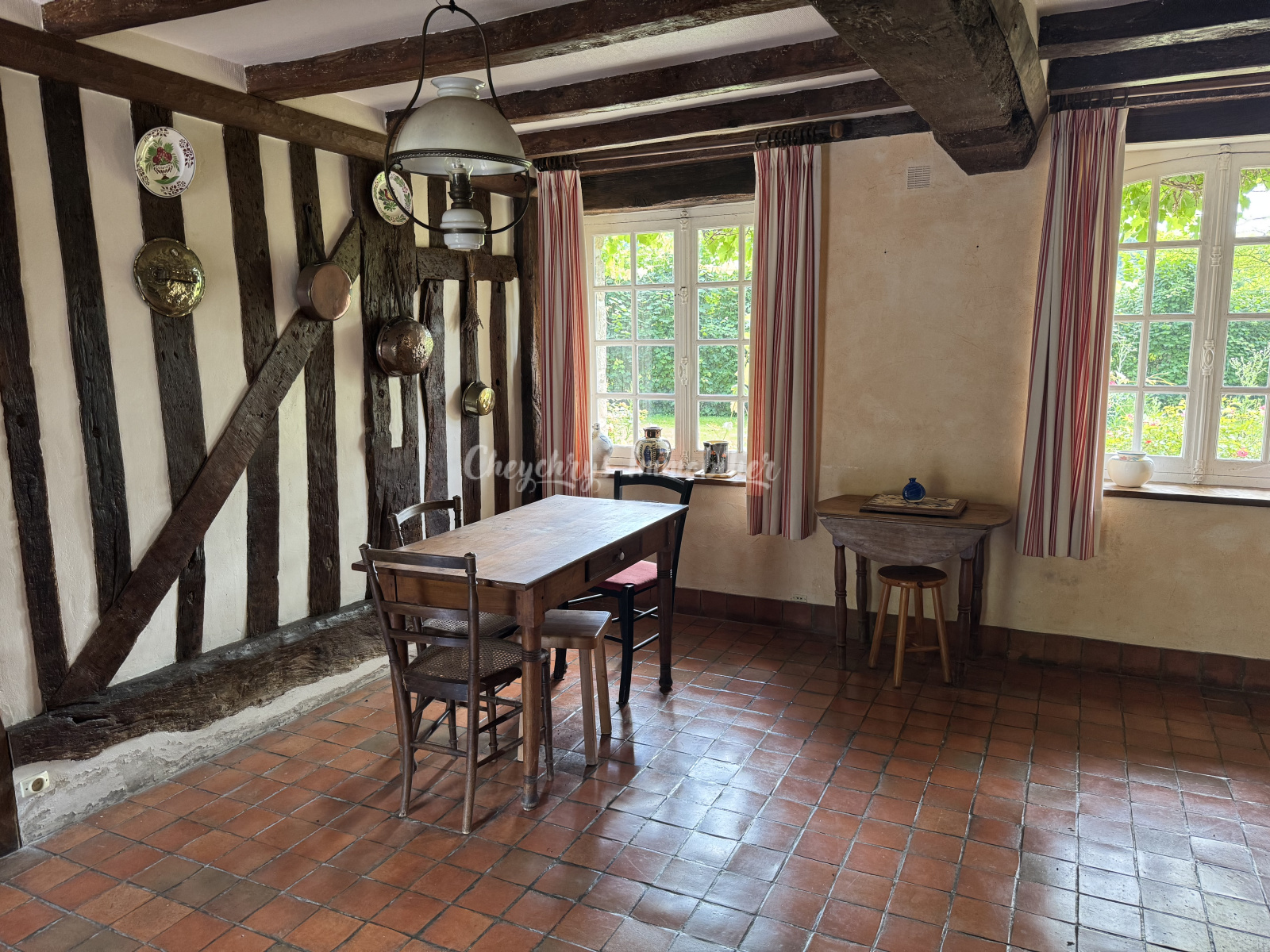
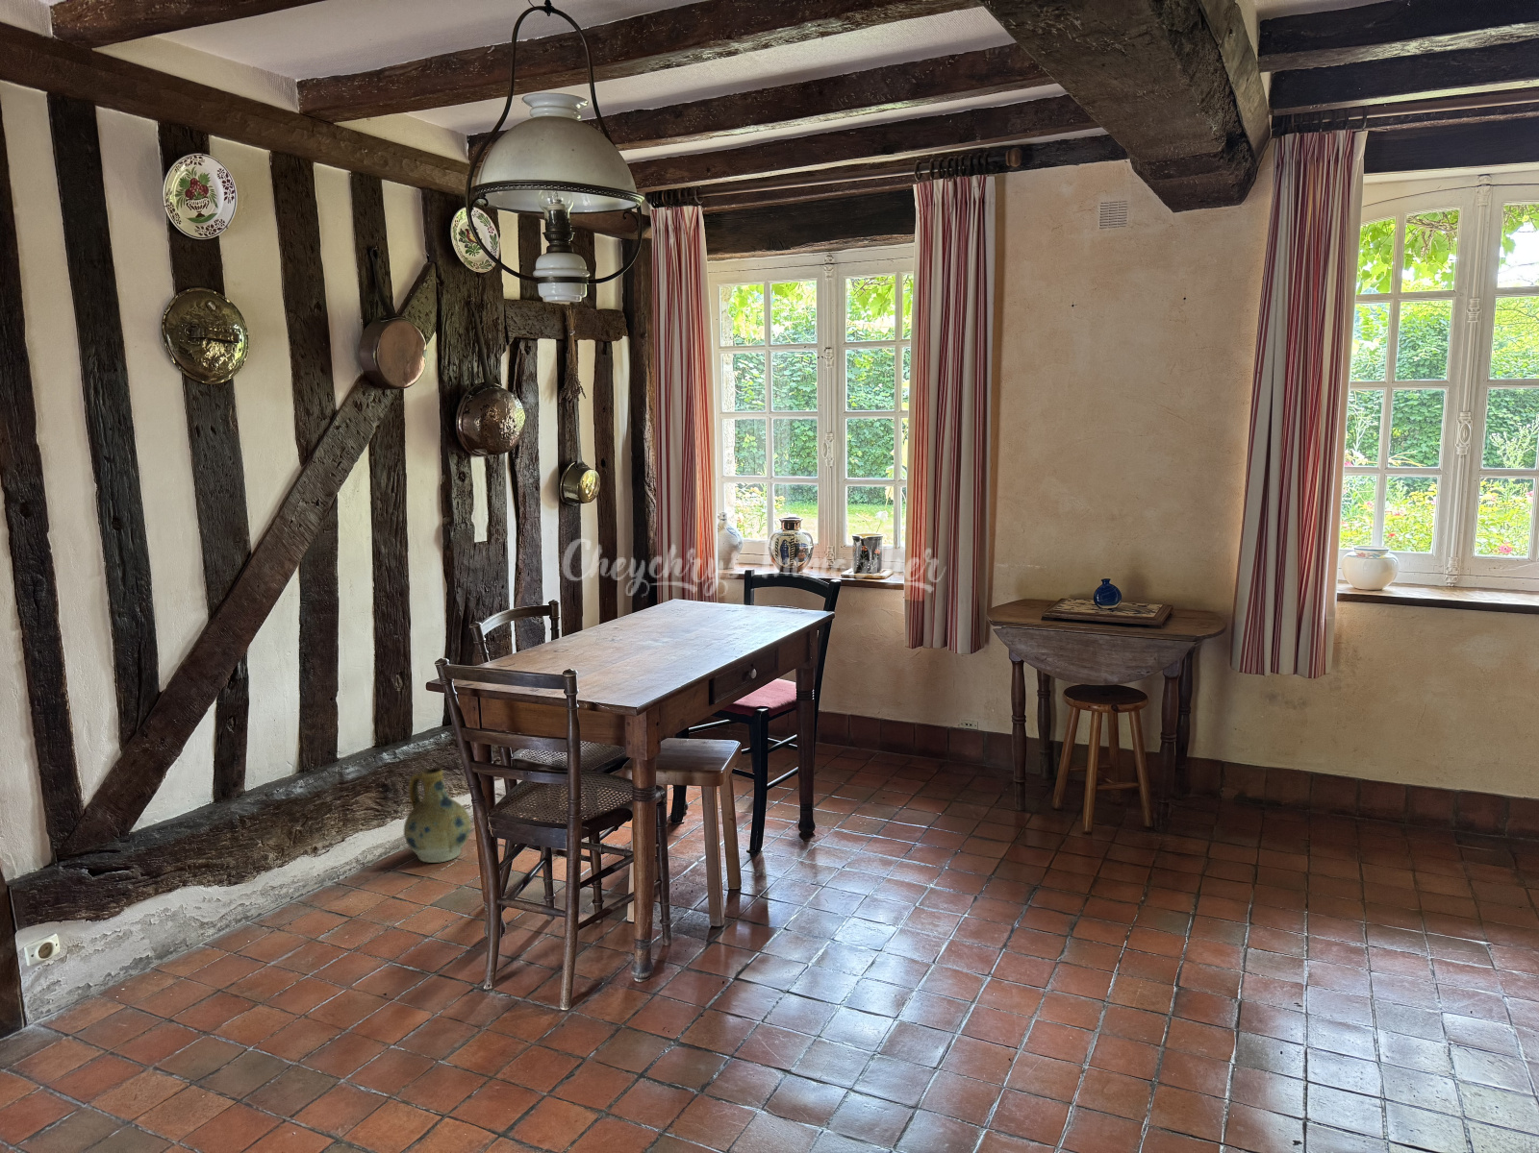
+ ceramic jug (436, 811)
